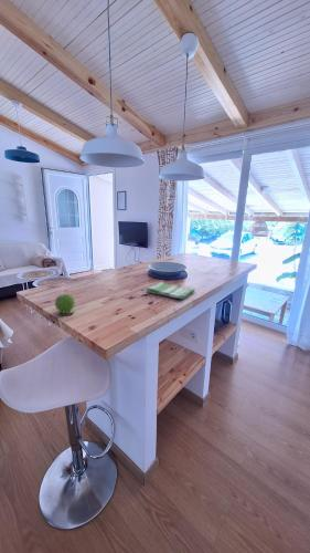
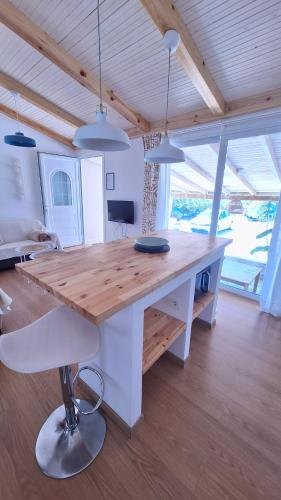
- fruit (64, 303)
- dish towel (170, 290)
